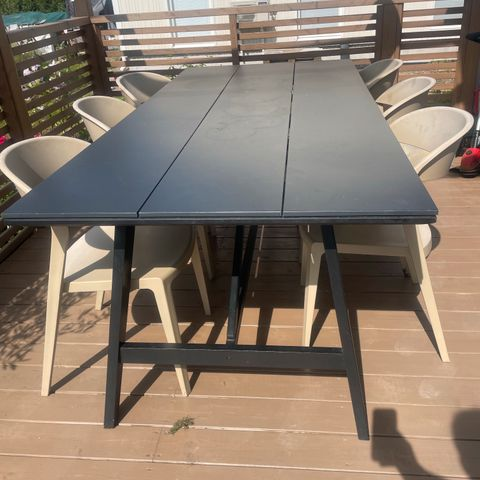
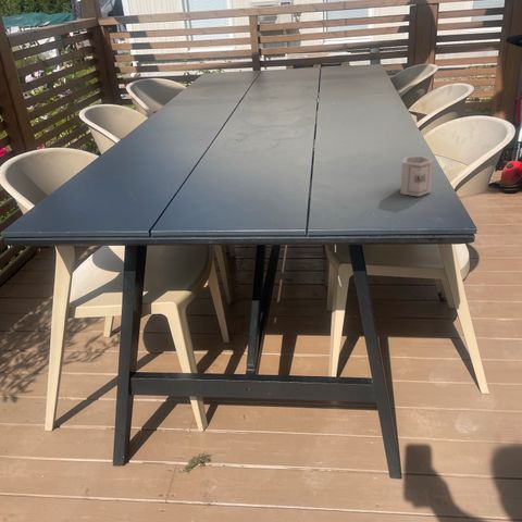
+ cup (414, 174)
